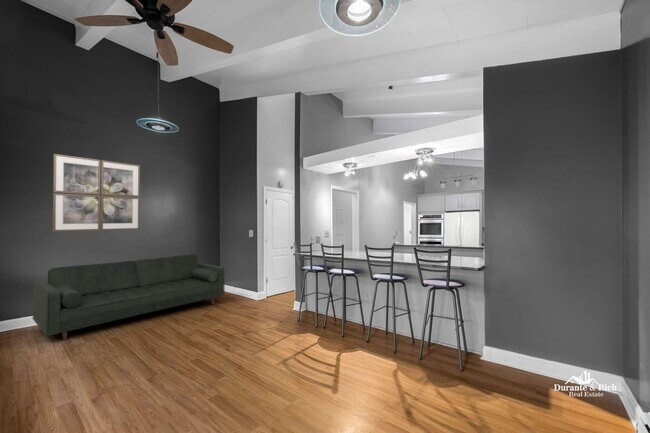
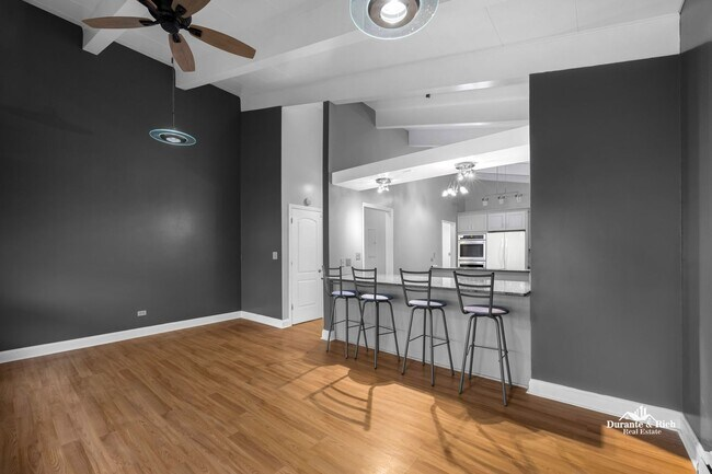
- wall art (99, 194)
- sofa (141, 287)
